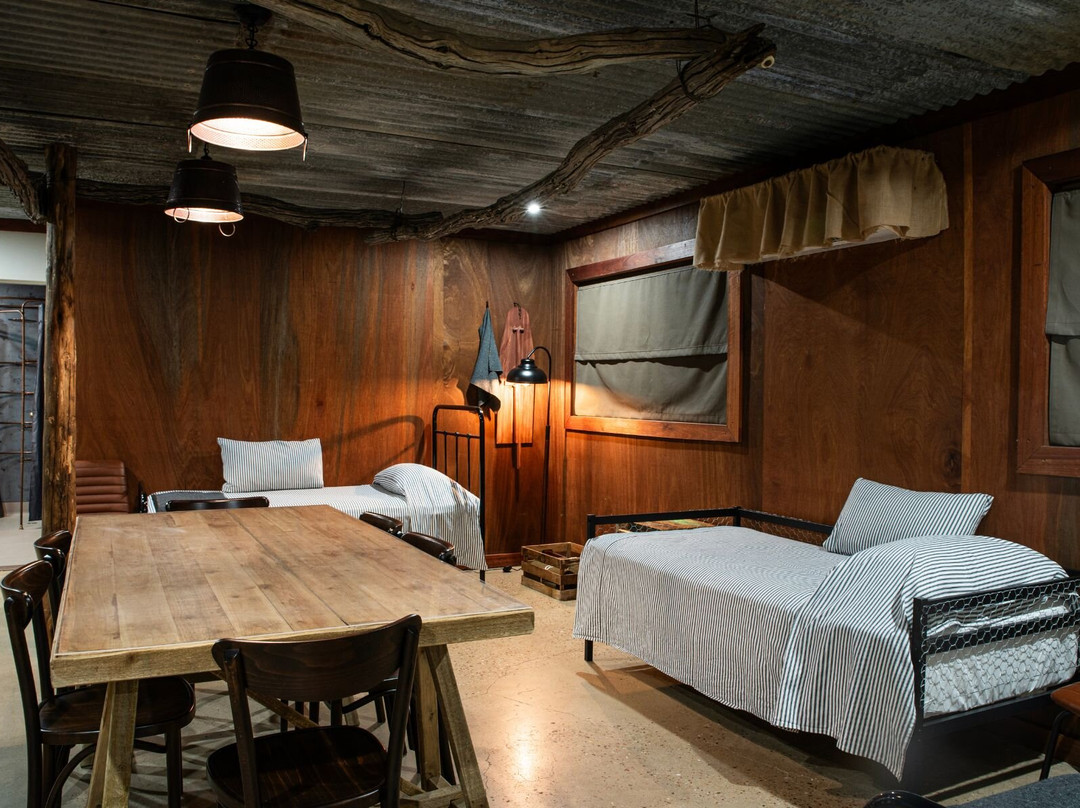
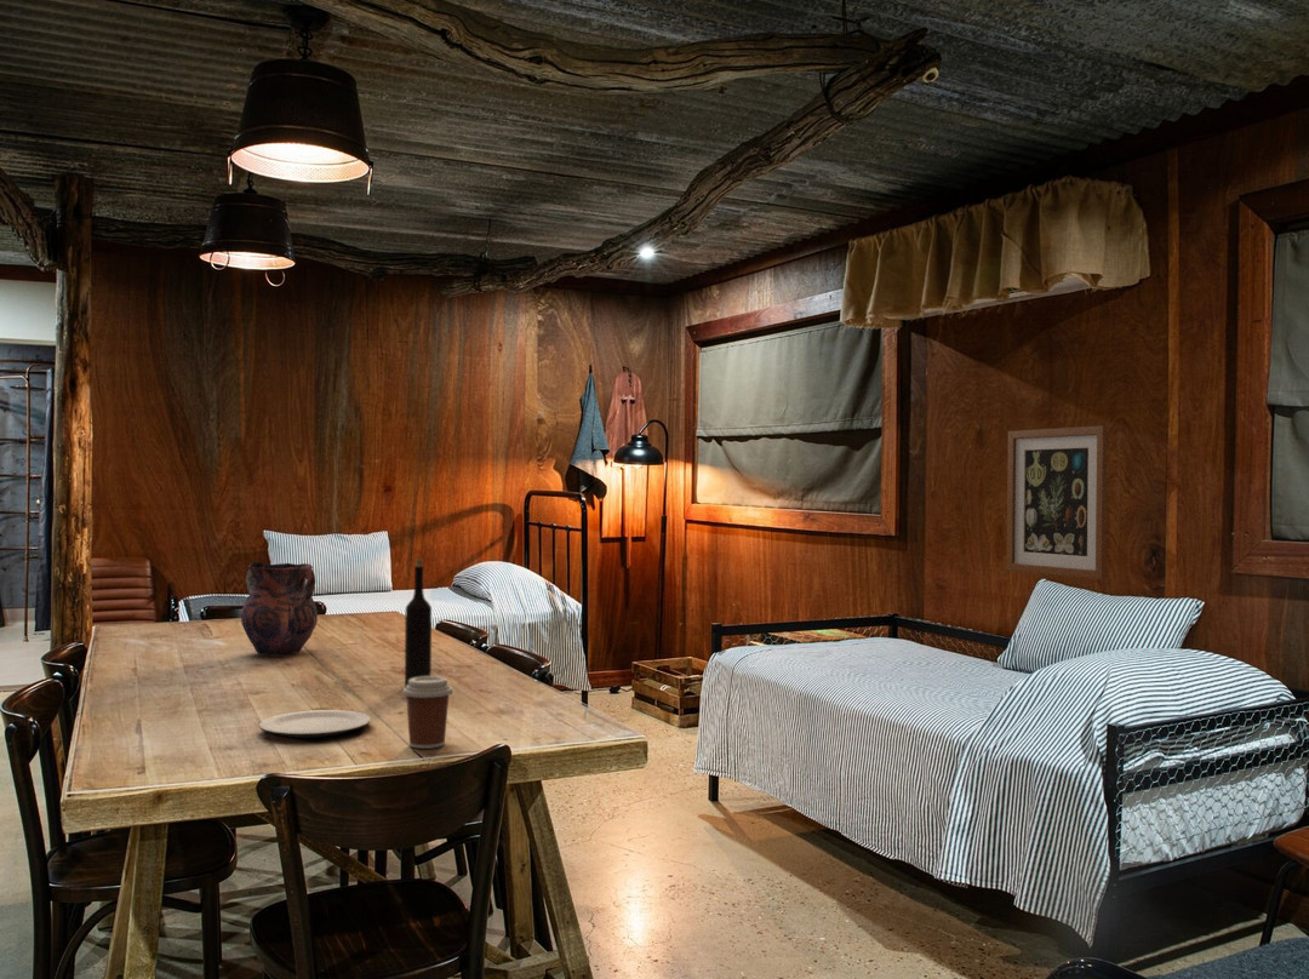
+ wine bottle (418, 622)
+ plate (315, 725)
+ coffee cup (427, 711)
+ wall art (1054, 502)
+ vase (279, 607)
